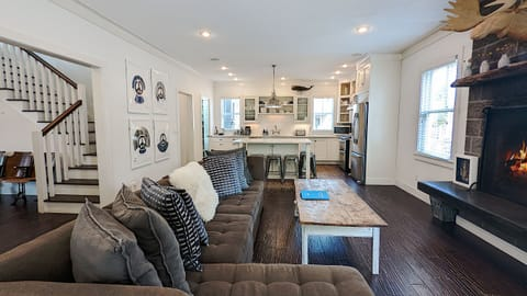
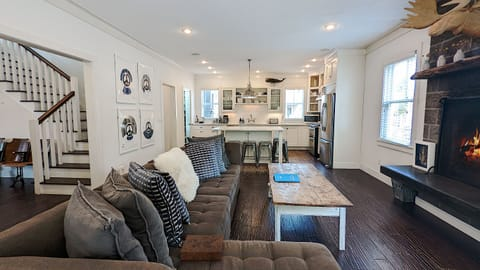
+ book (203, 247)
